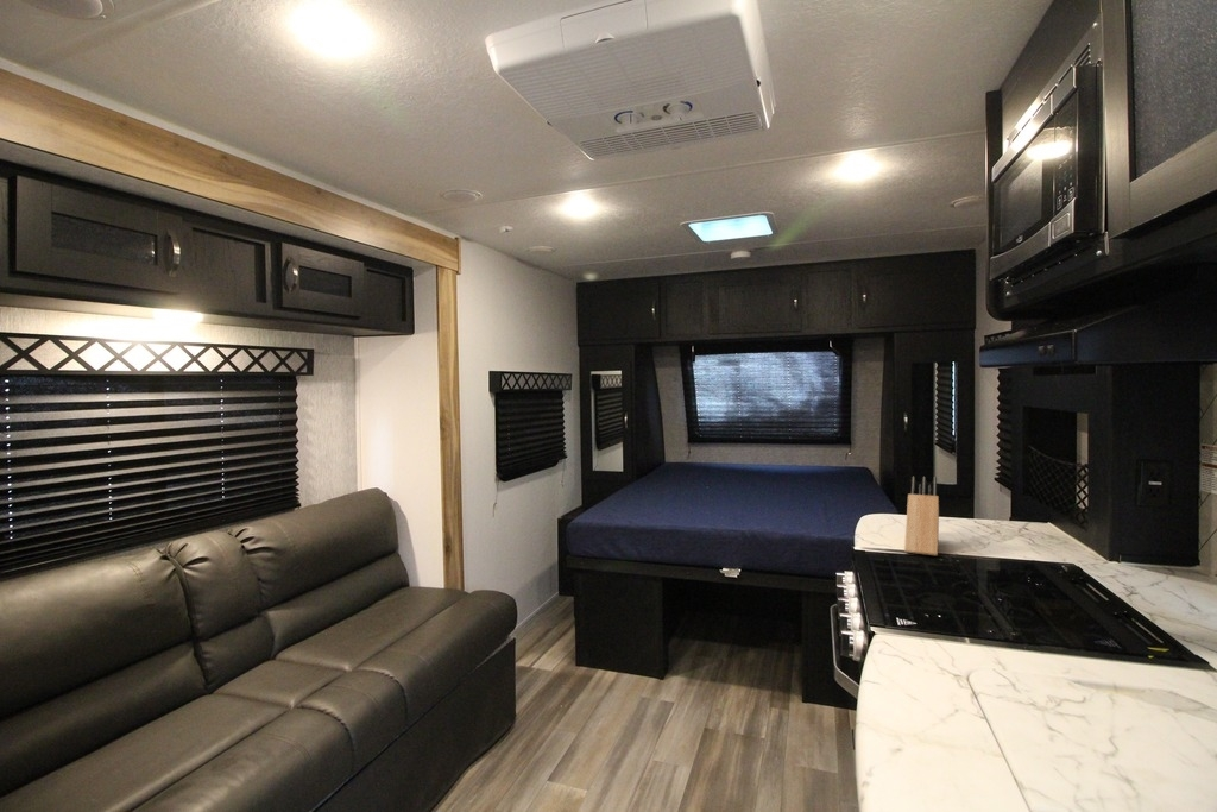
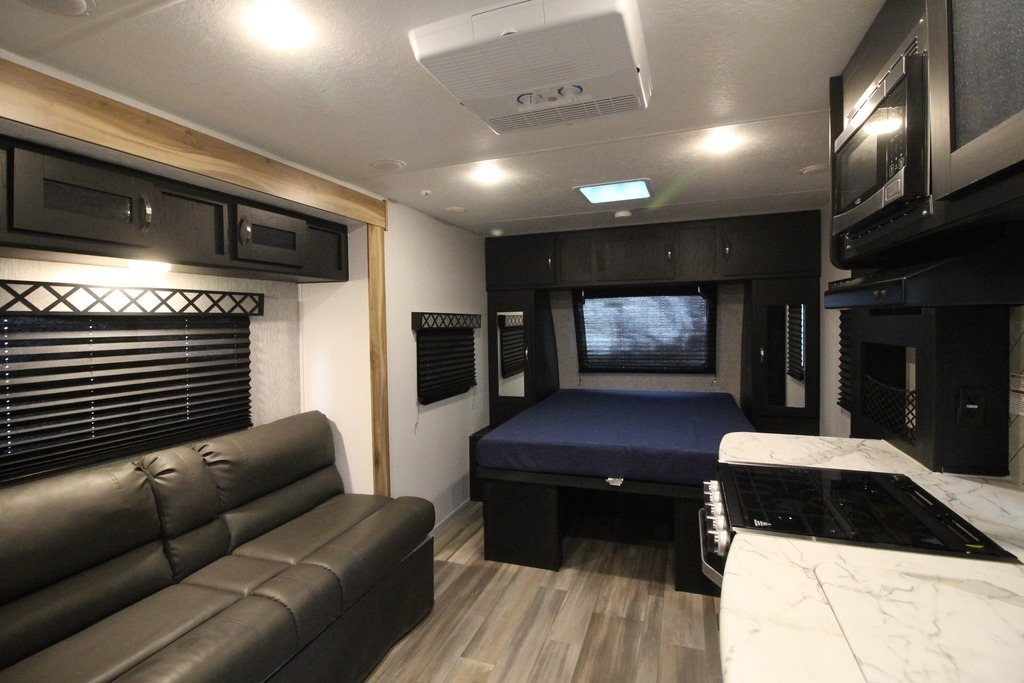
- knife block (922, 512)
